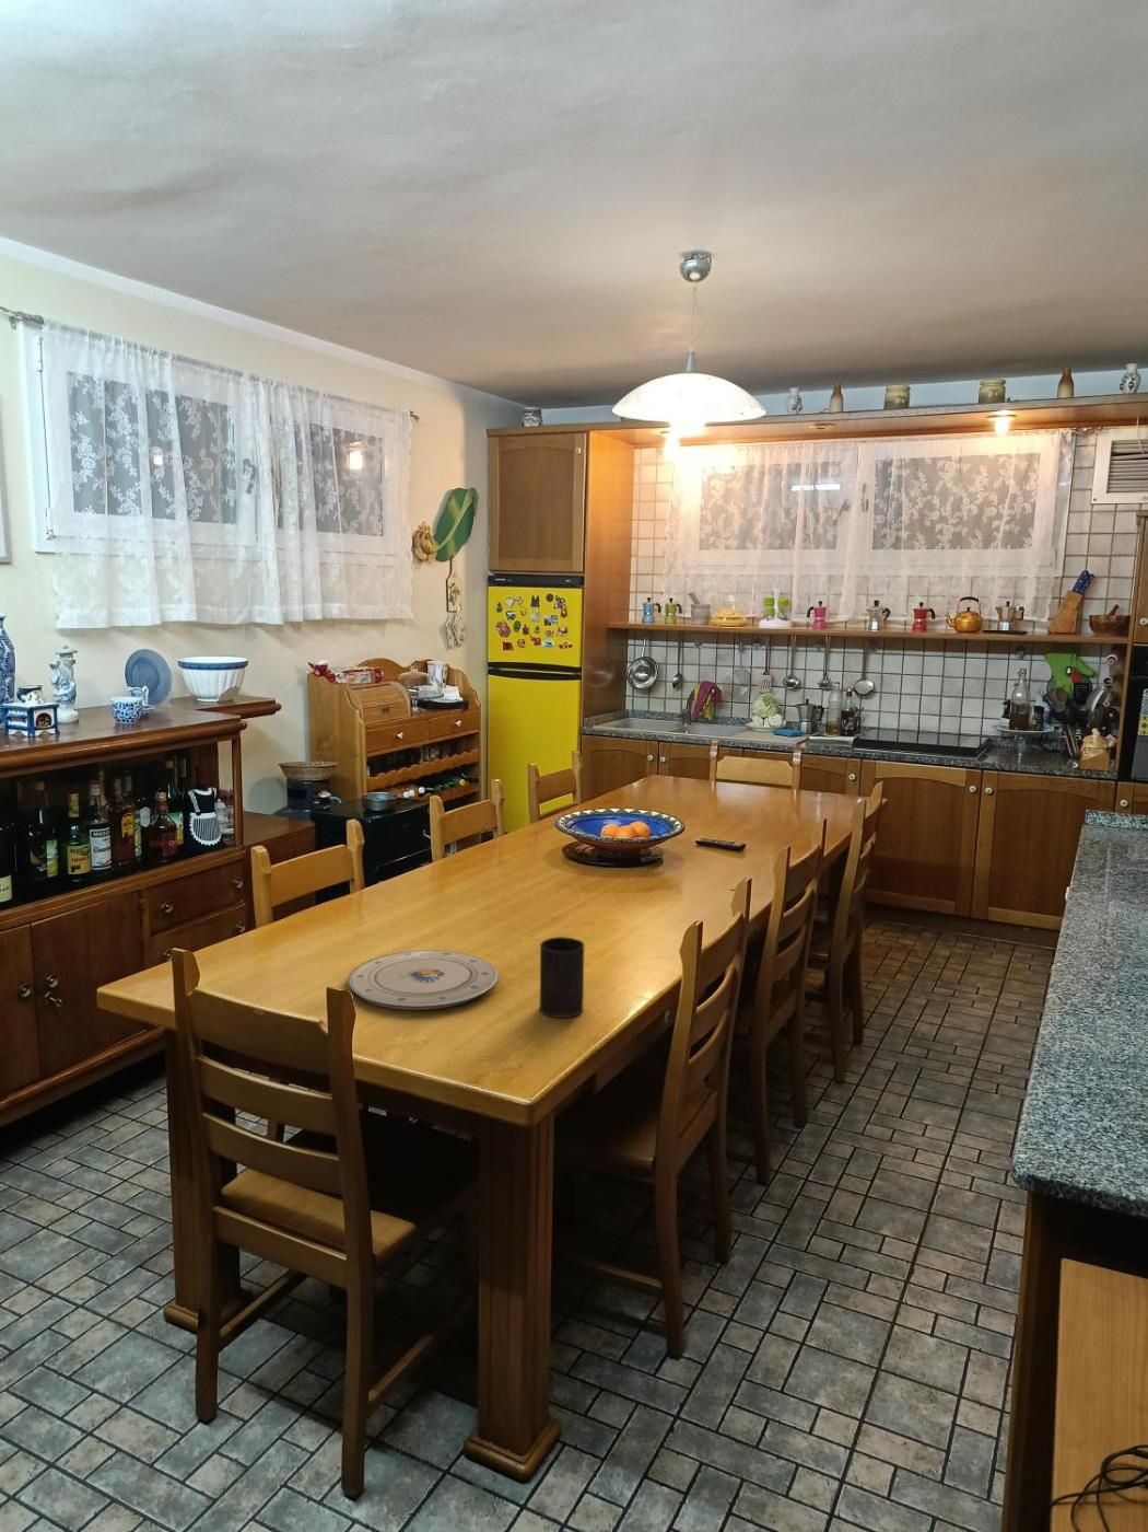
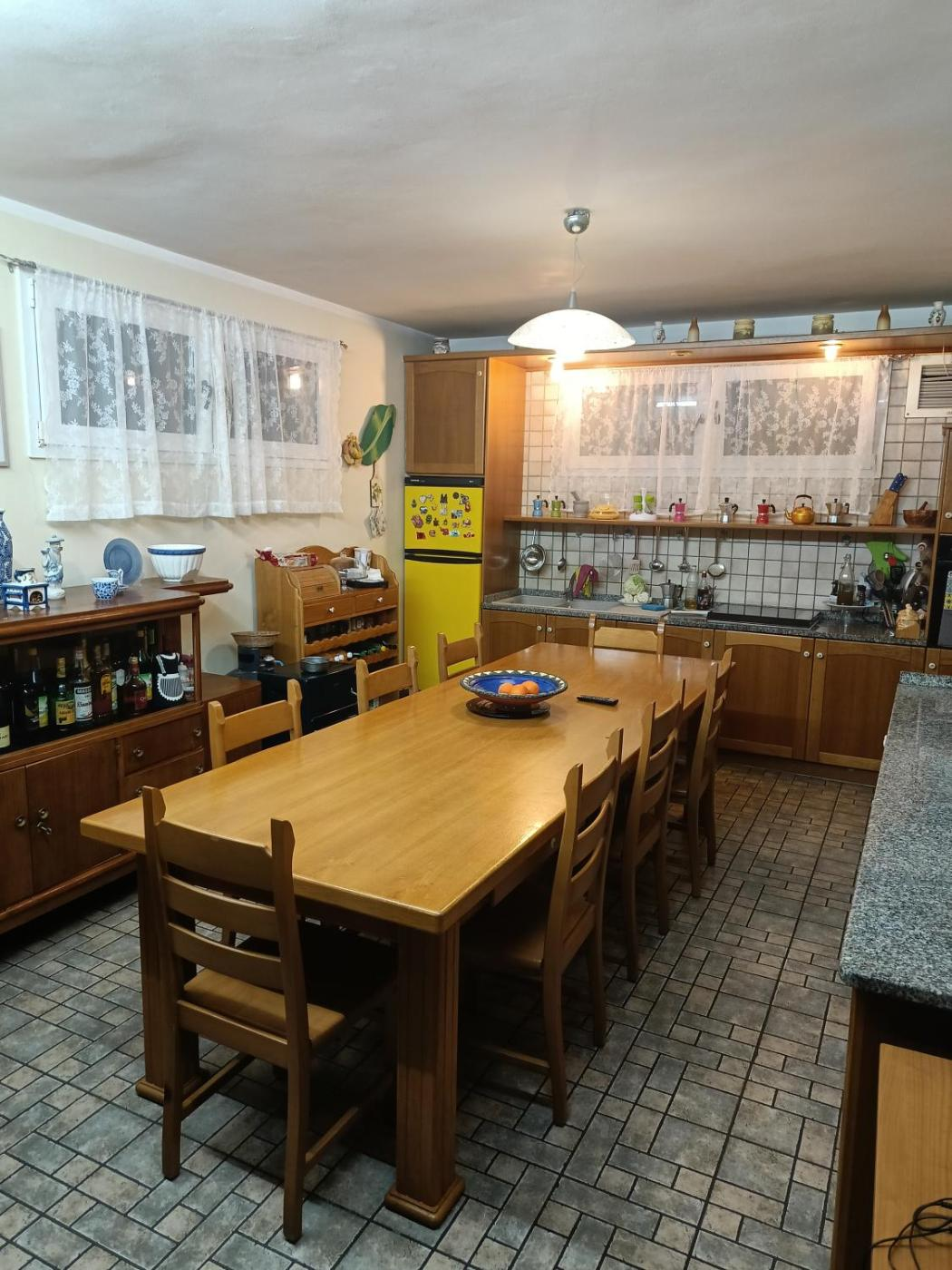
- cup (561, 976)
- plate (423, 980)
